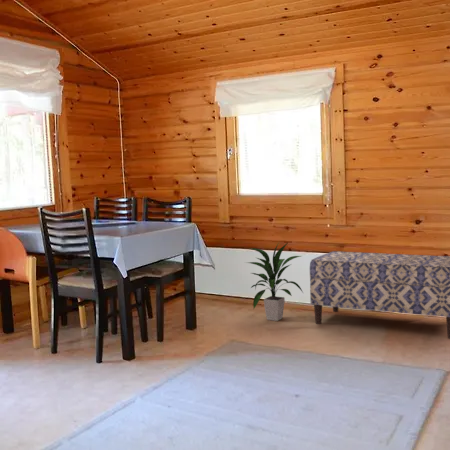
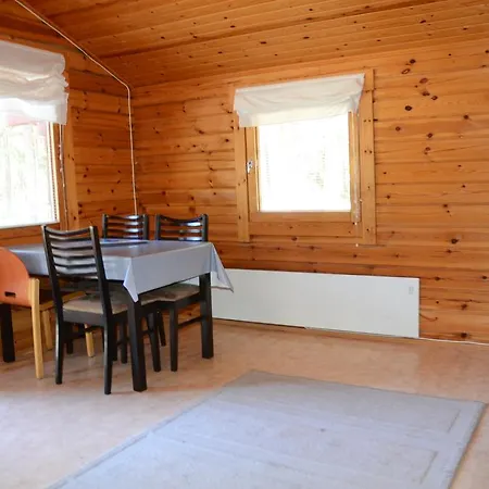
- indoor plant (271, 280)
- bench (387, 291)
